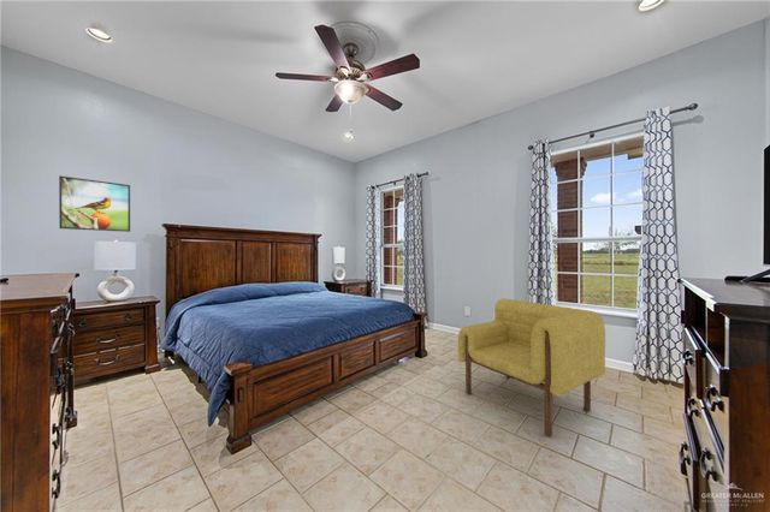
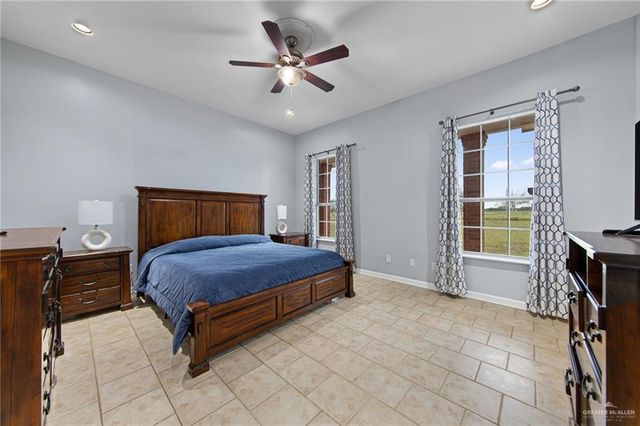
- armchair (526, 353)
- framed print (96, 206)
